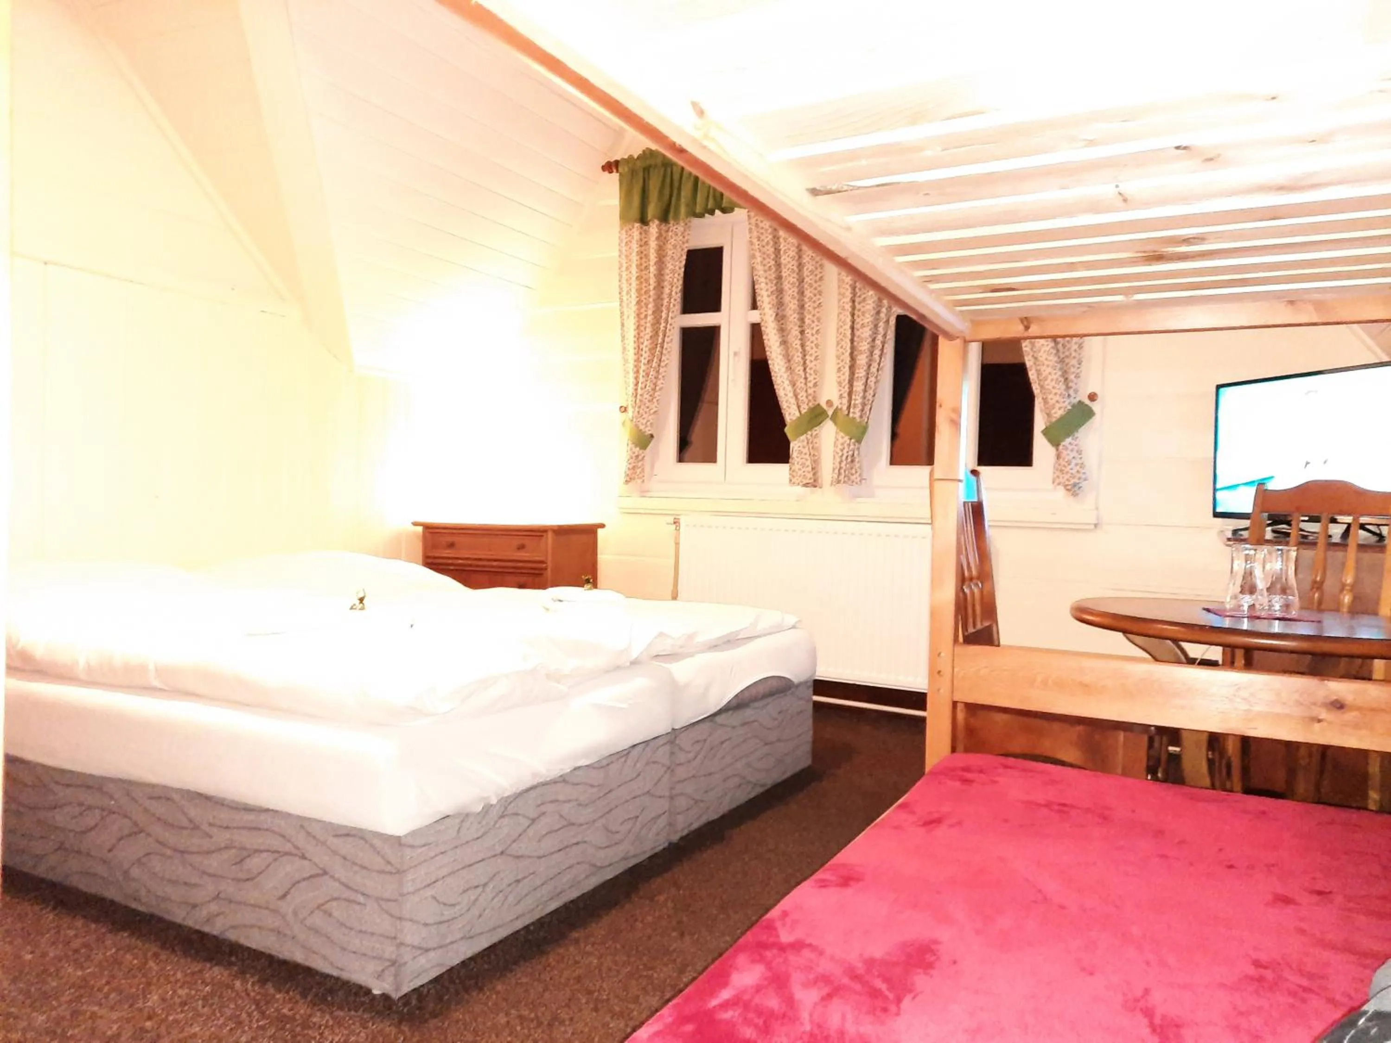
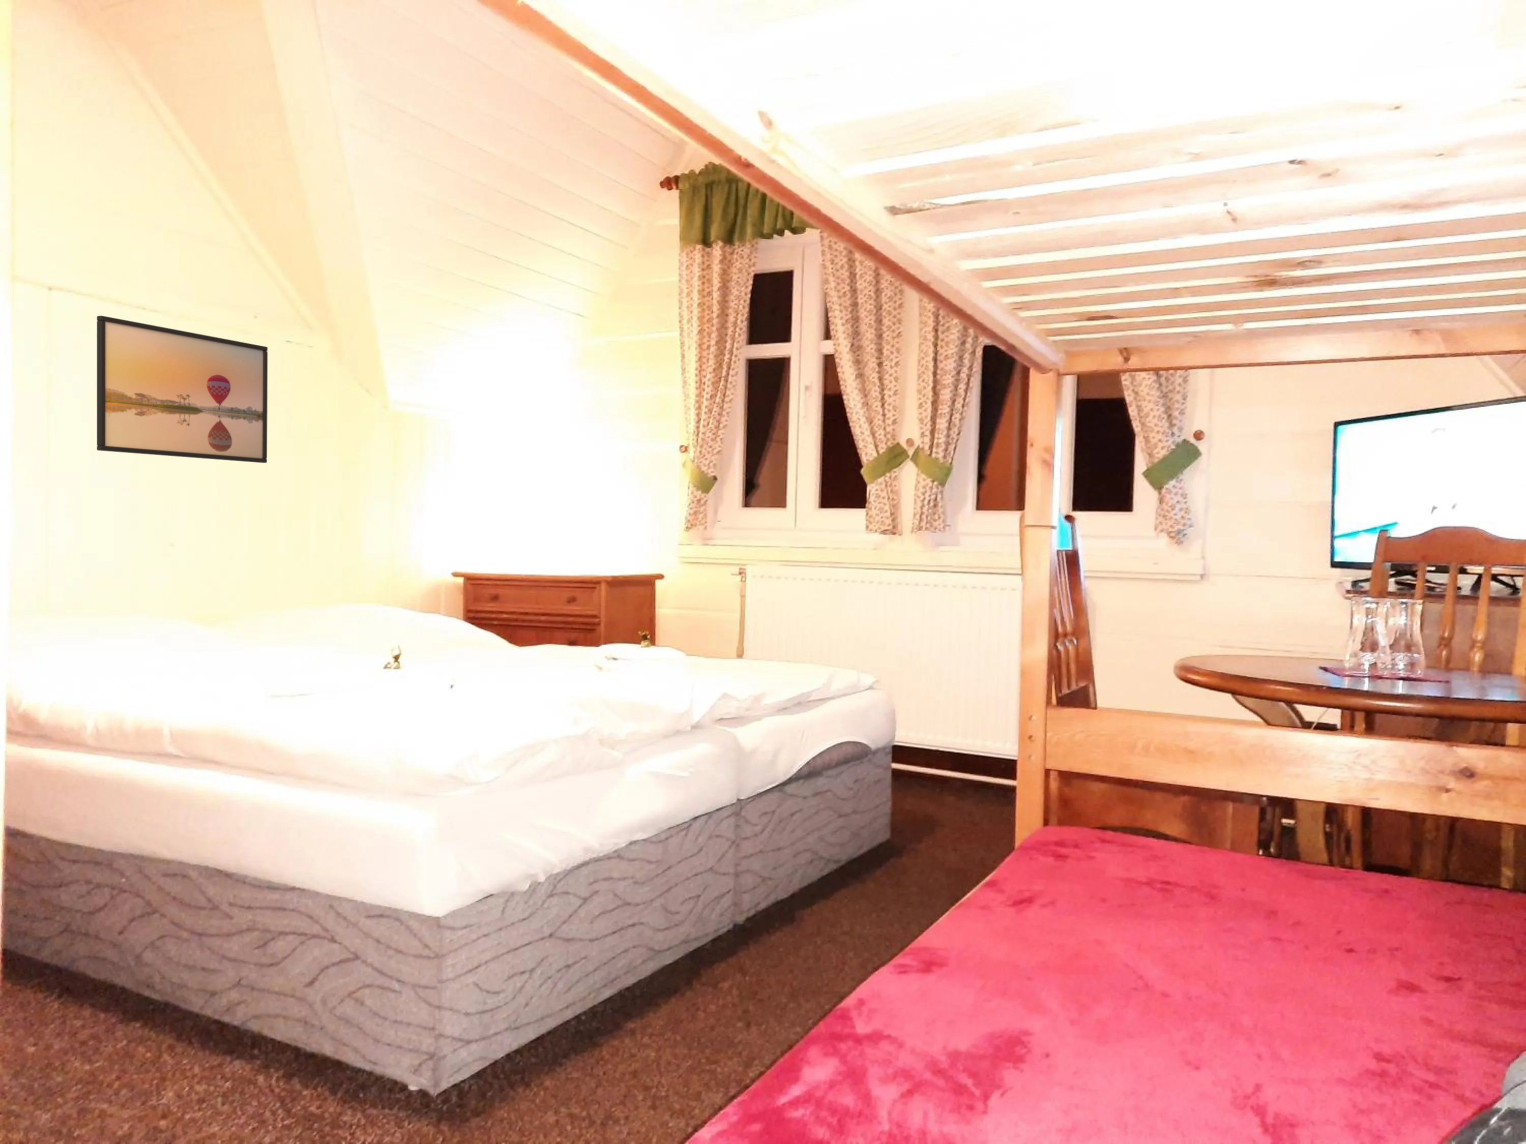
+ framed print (189, 394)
